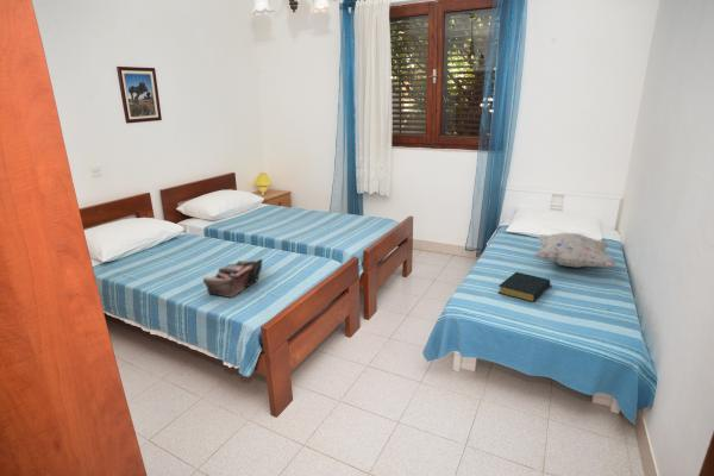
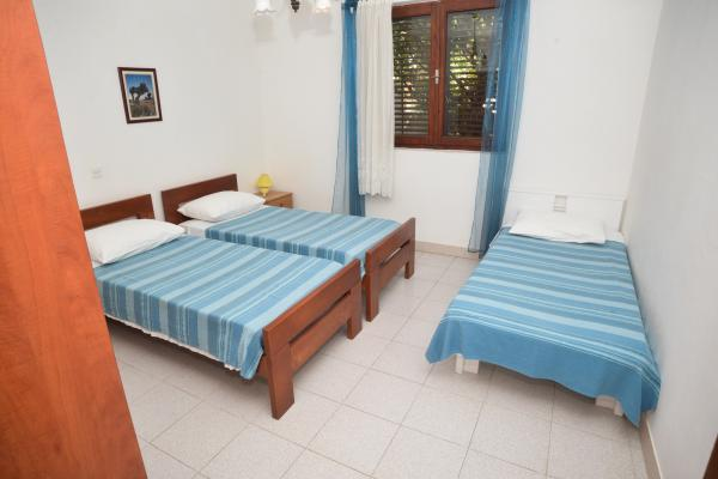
- decorative pillow (572, 249)
- tote bag (233, 275)
- hardback book (524, 286)
